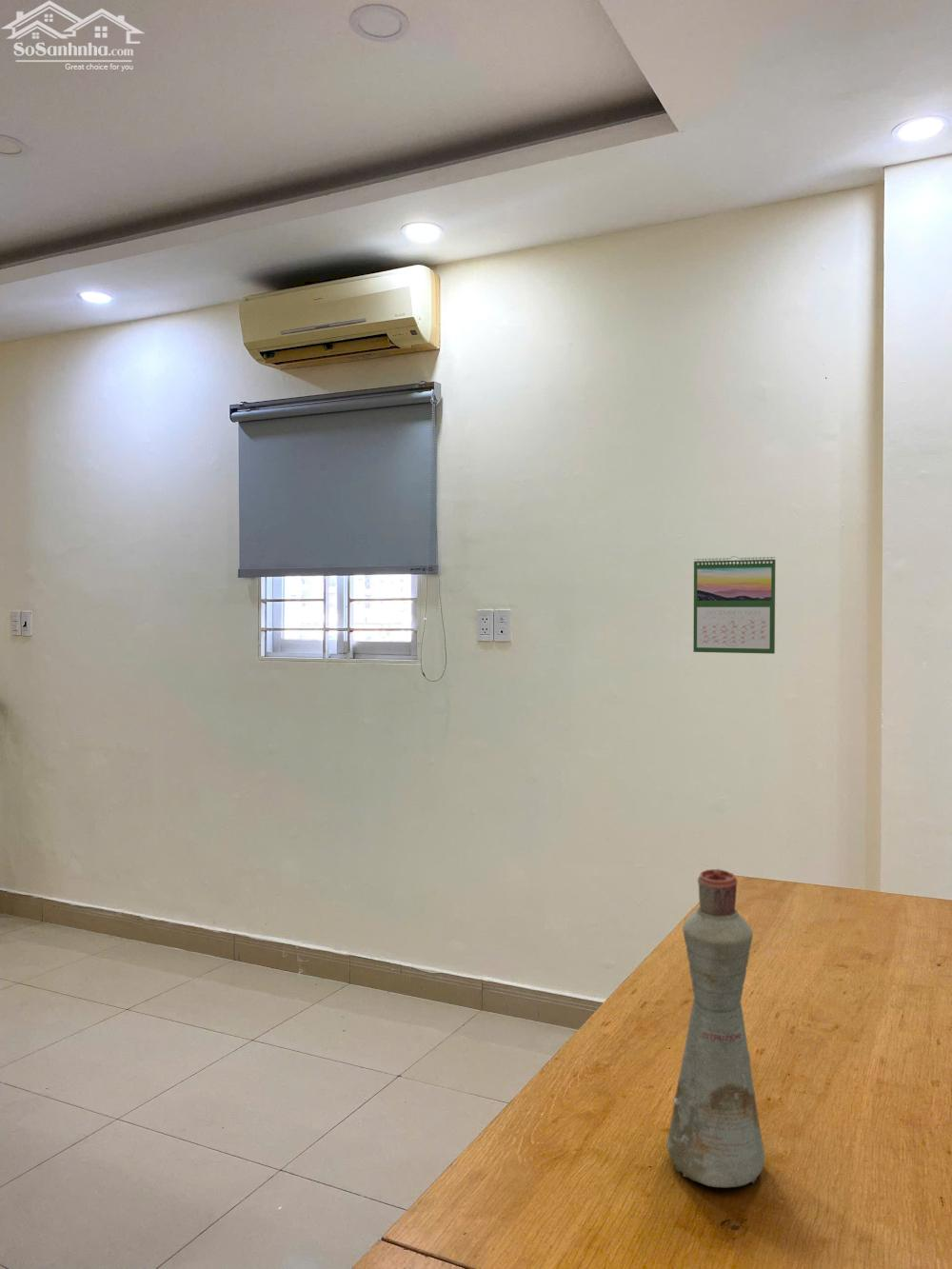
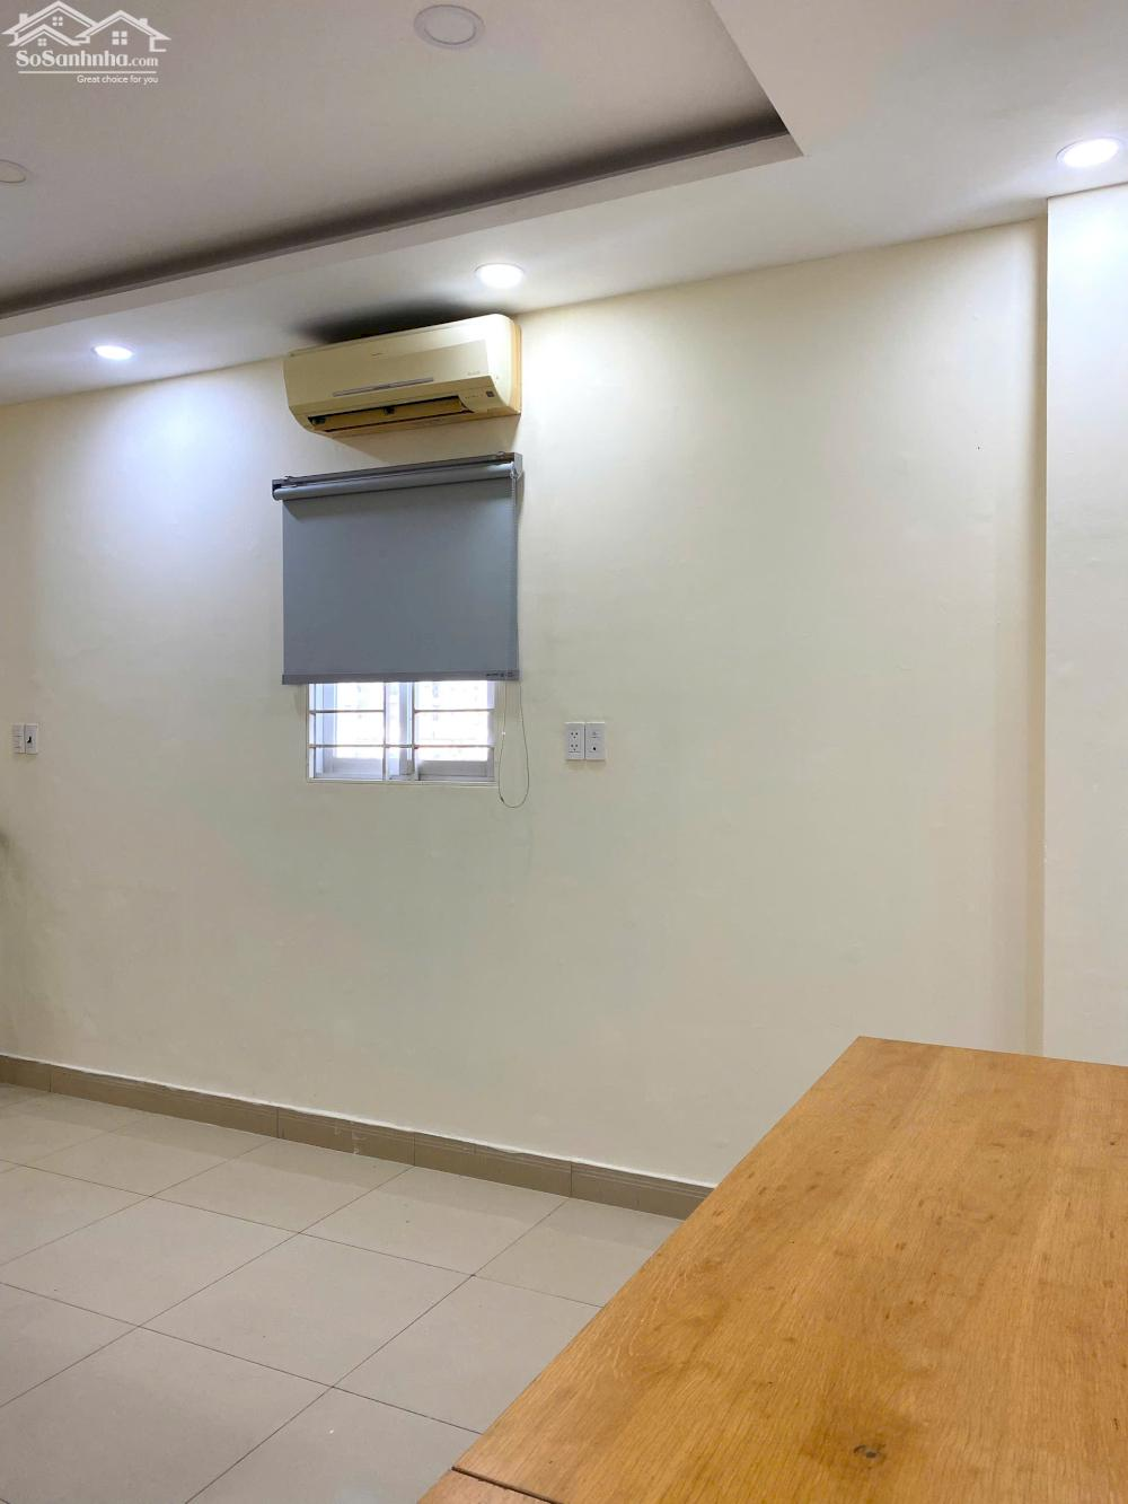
- bottle (716, 1015)
- calendar (733, 604)
